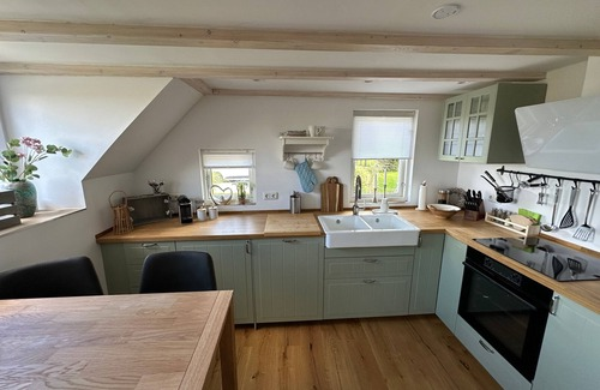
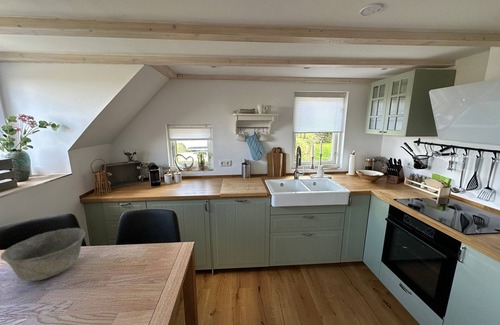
+ bowl (49, 257)
